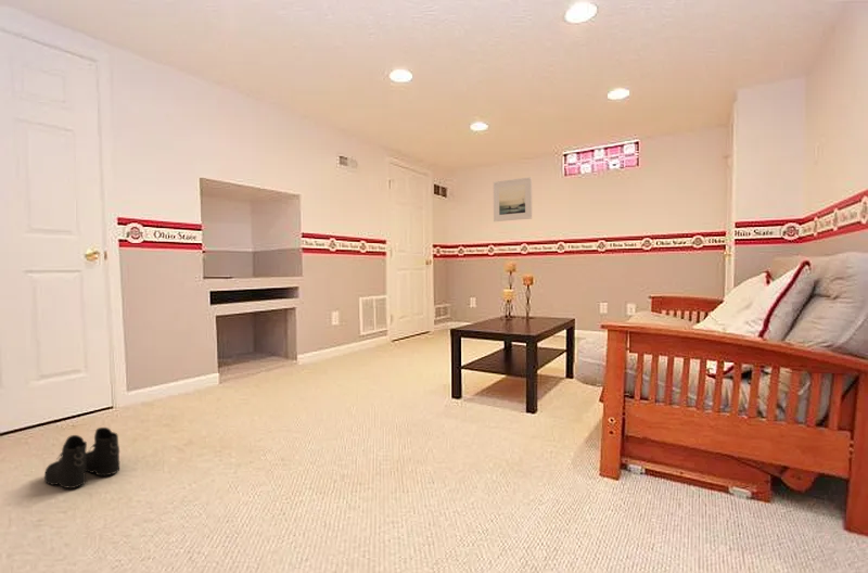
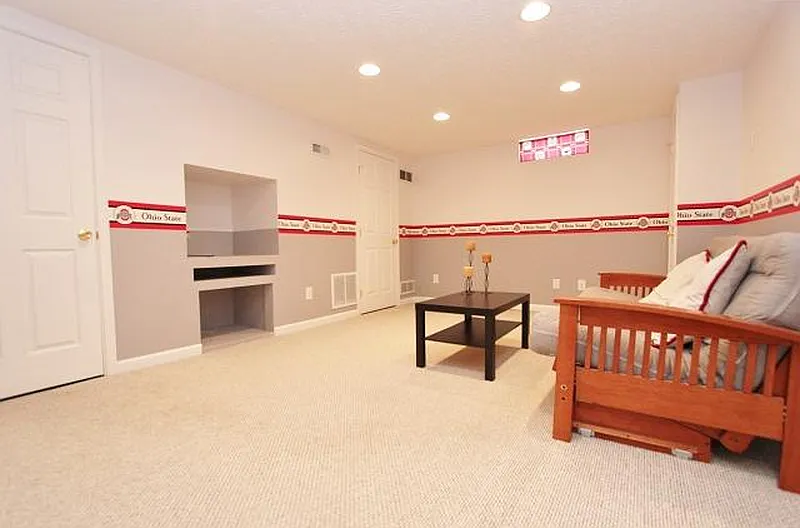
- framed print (512, 200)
- boots (82, 453)
